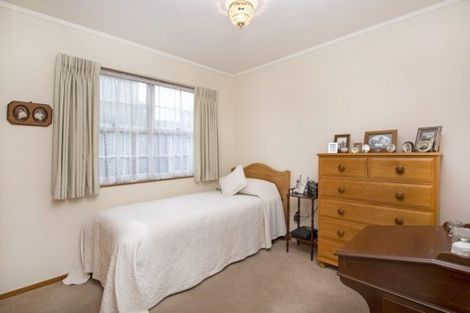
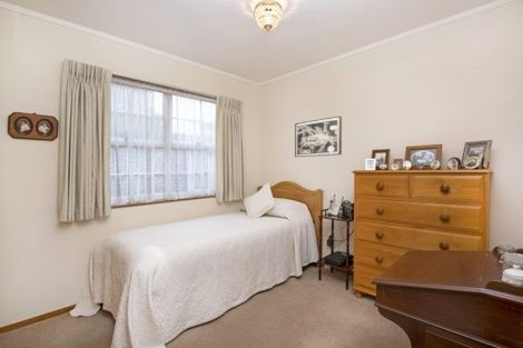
+ wall art (316, 138)
